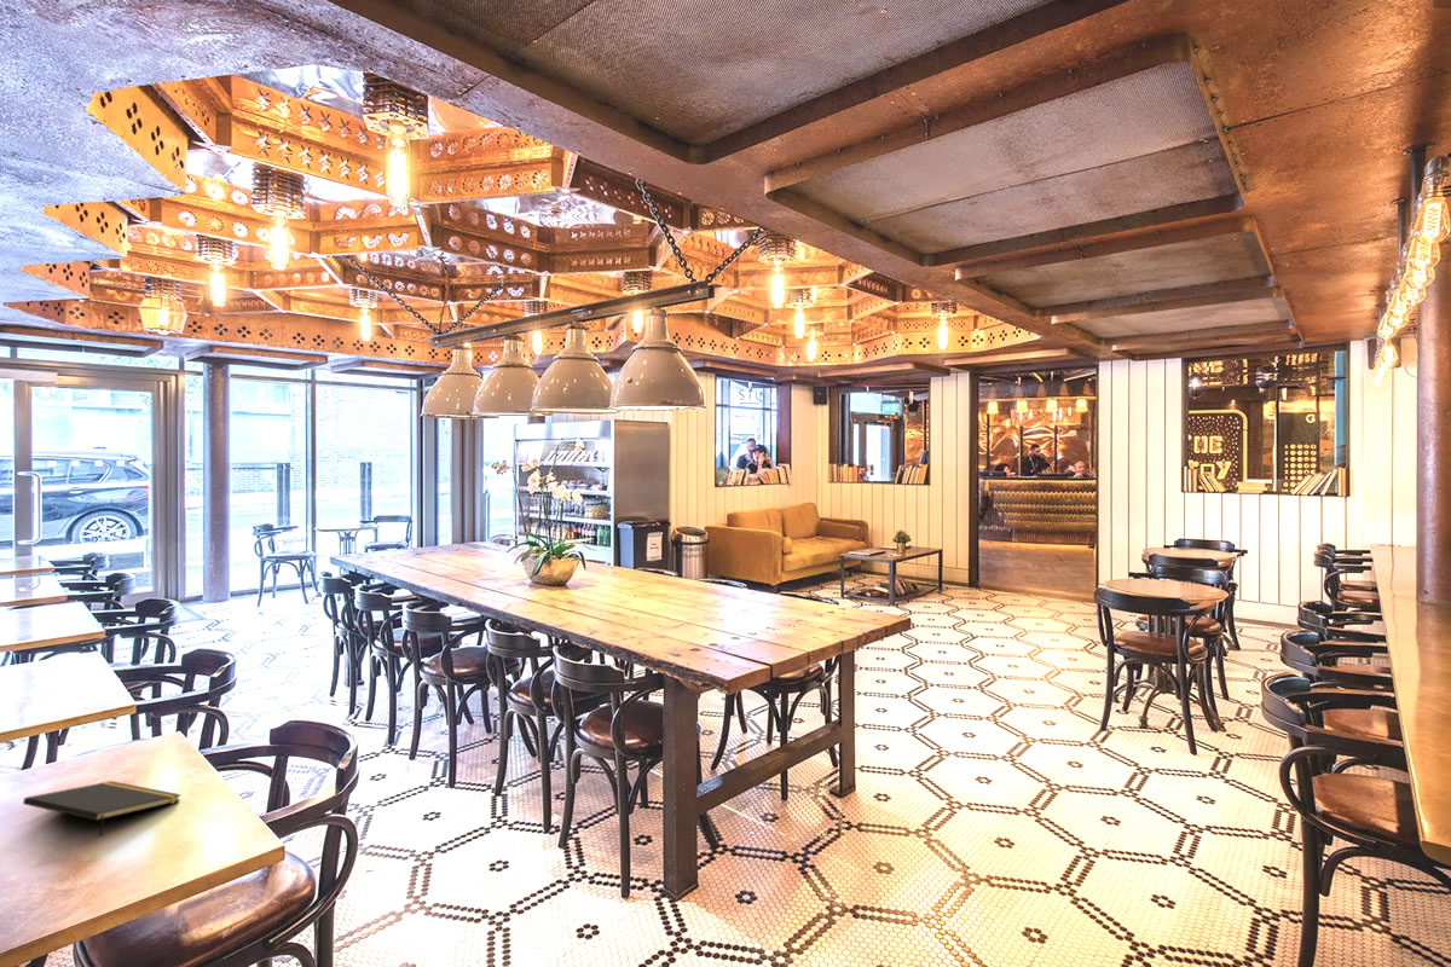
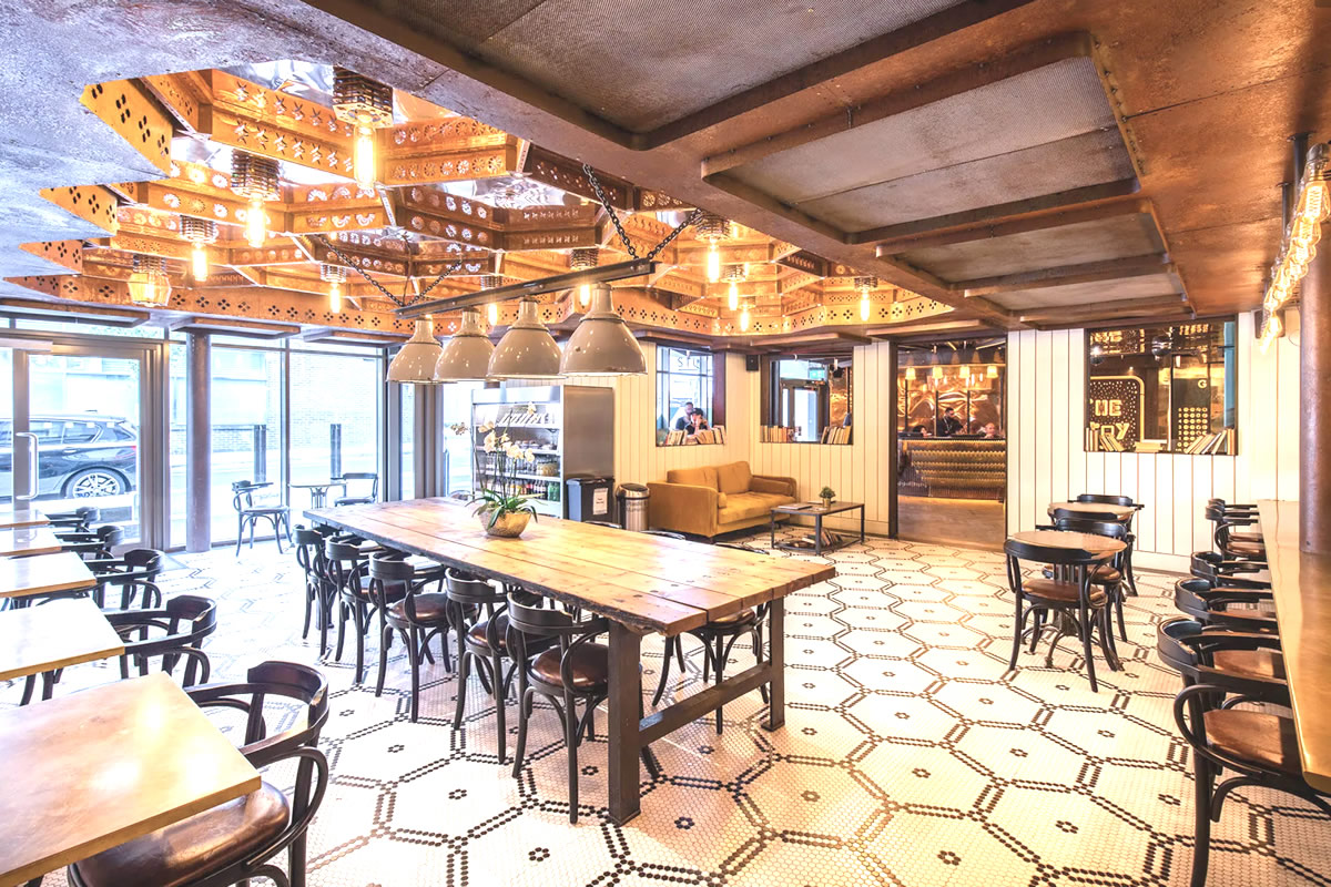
- notepad (104, 799)
